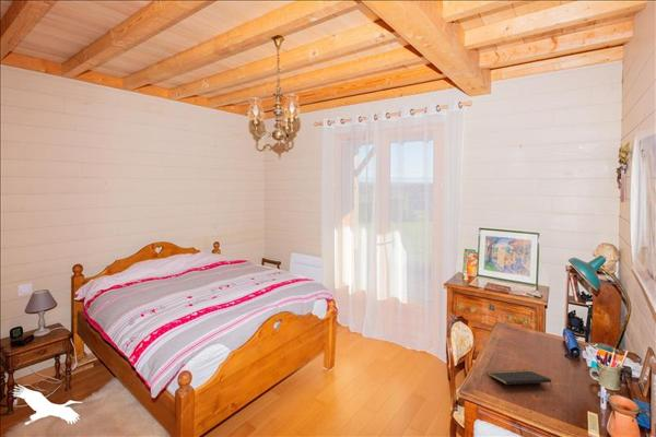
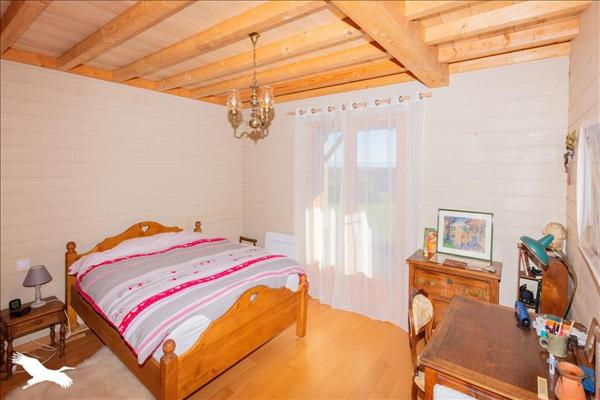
- notepad (517, 376)
